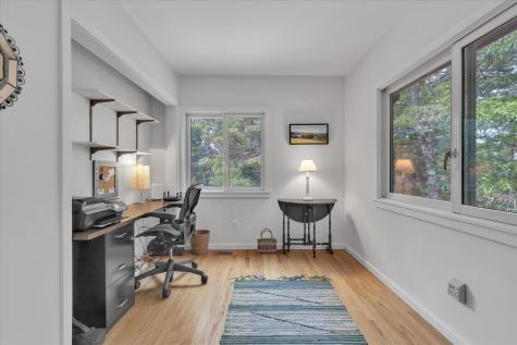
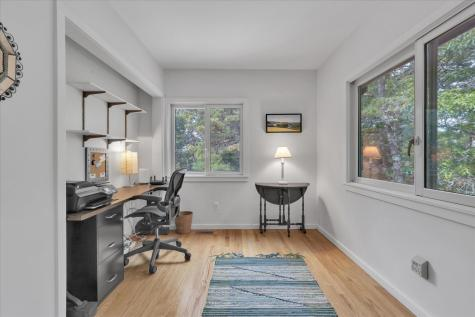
- basket (267, 239)
